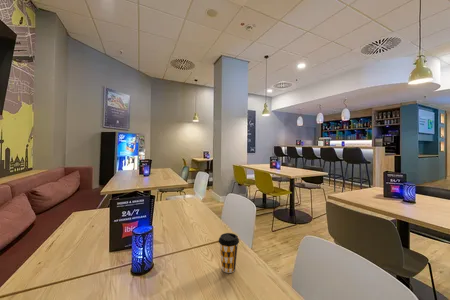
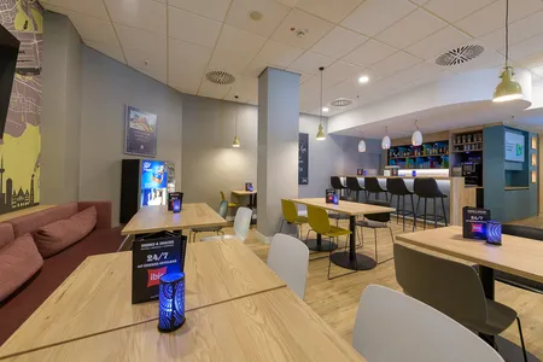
- coffee cup (228, 252)
